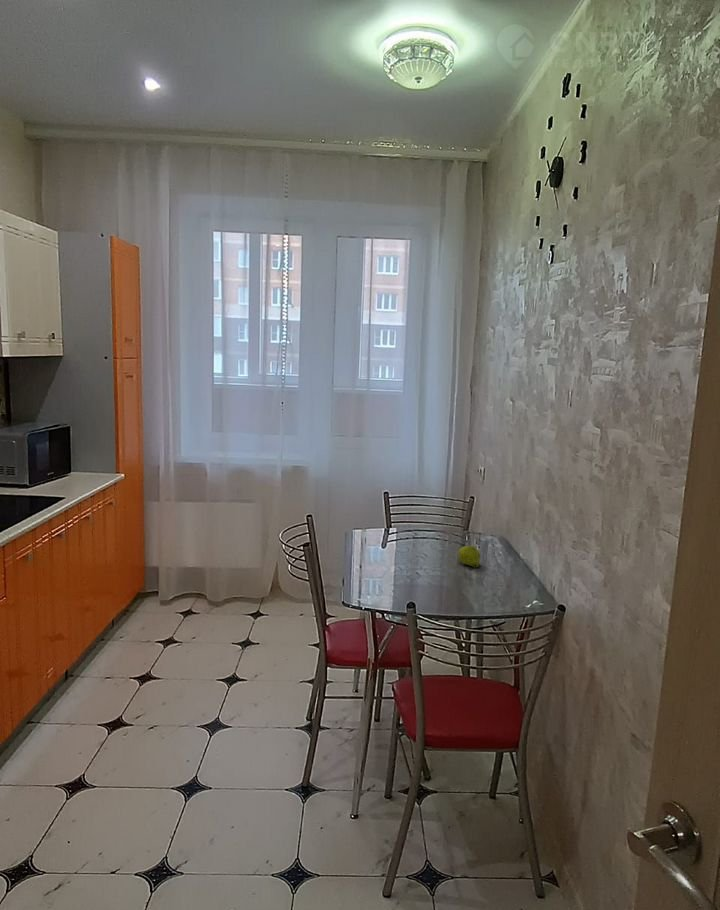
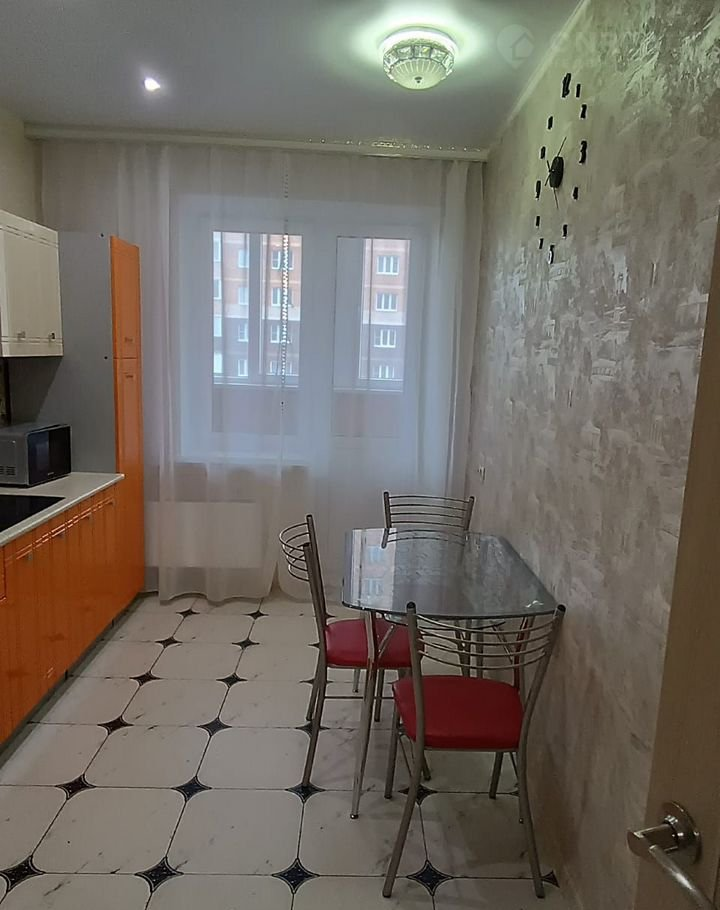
- fruit (470, 556)
